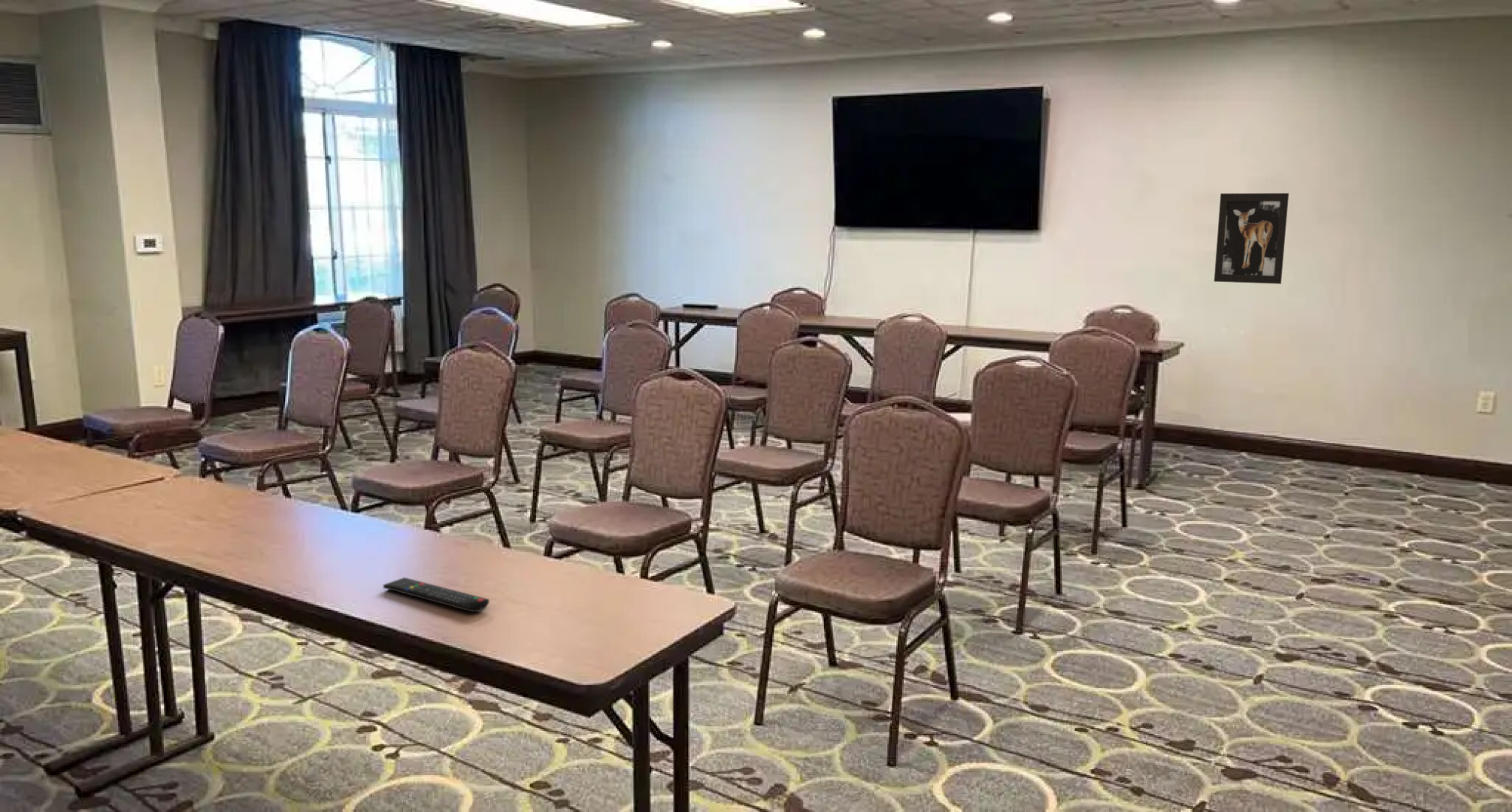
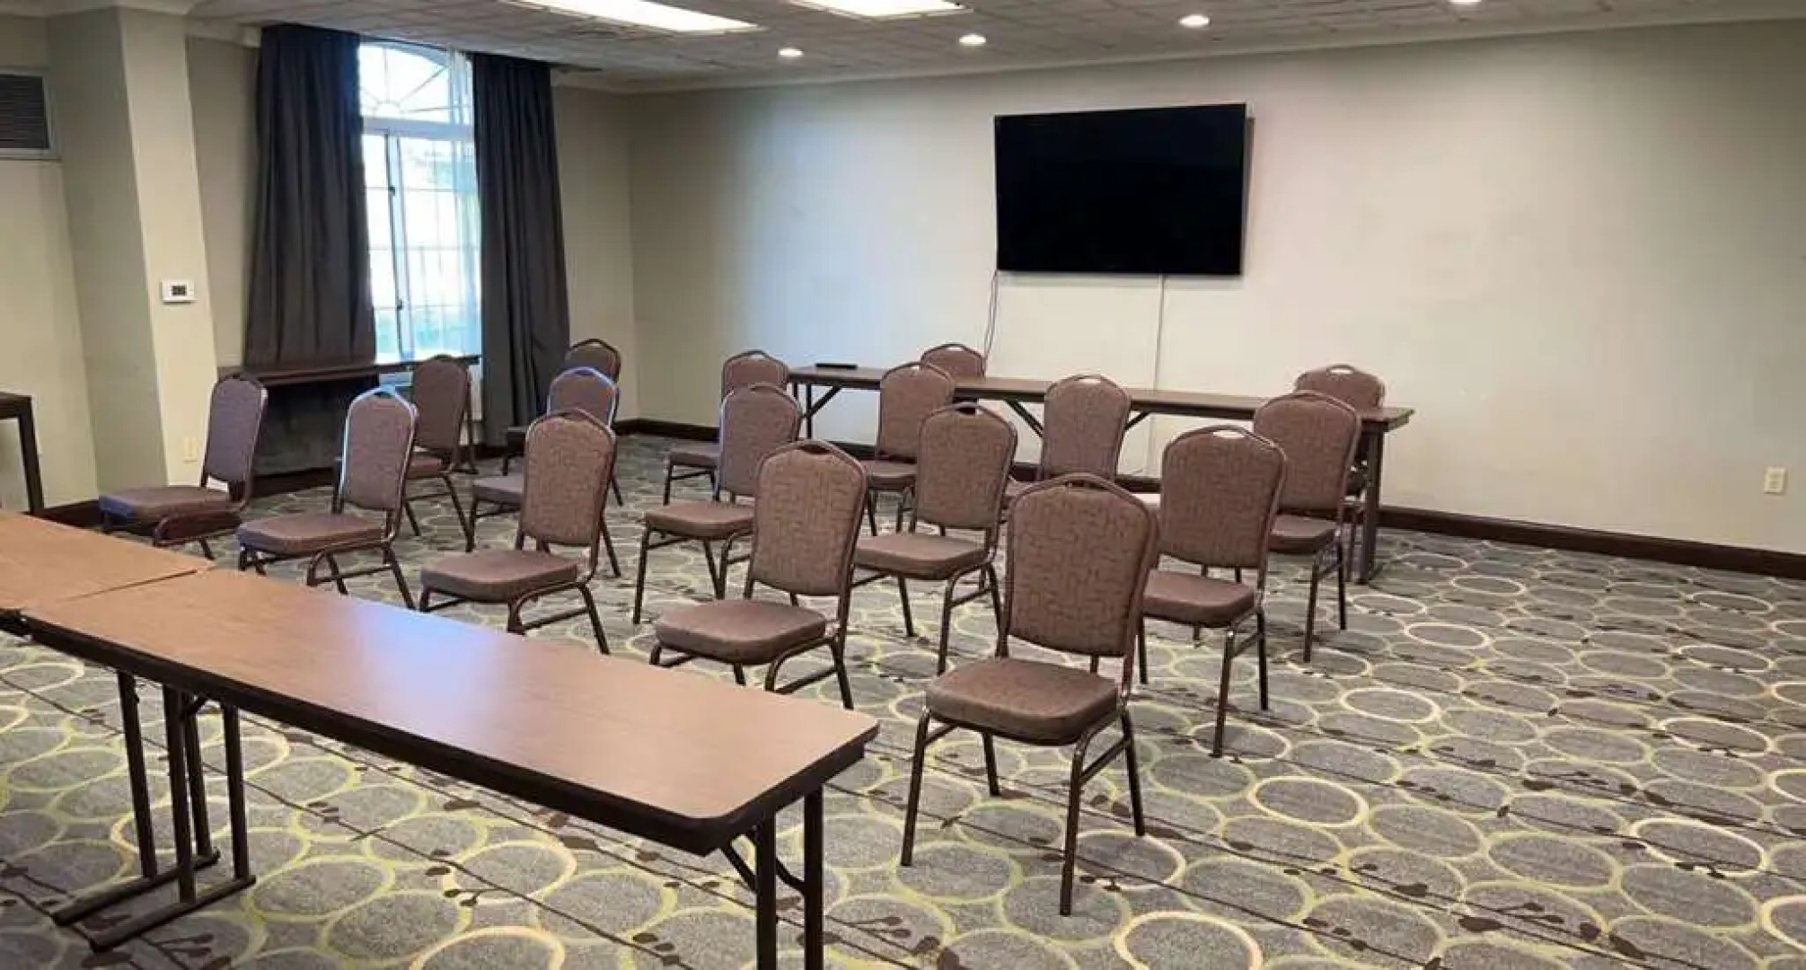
- wall art (1250, 238)
- remote control (436, 595)
